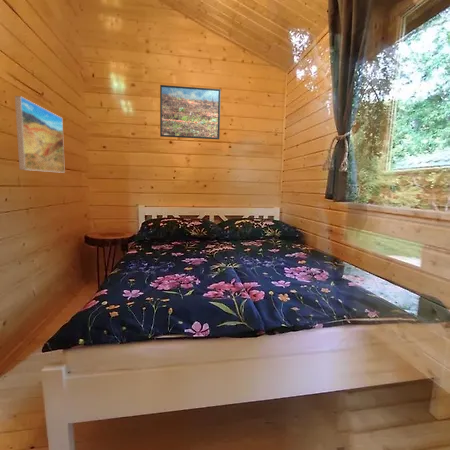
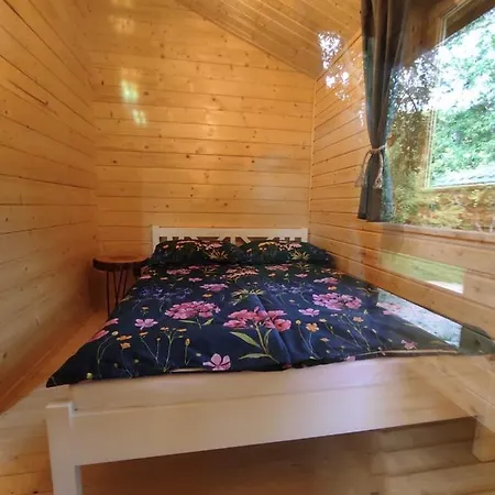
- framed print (43, 140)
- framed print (190, 112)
